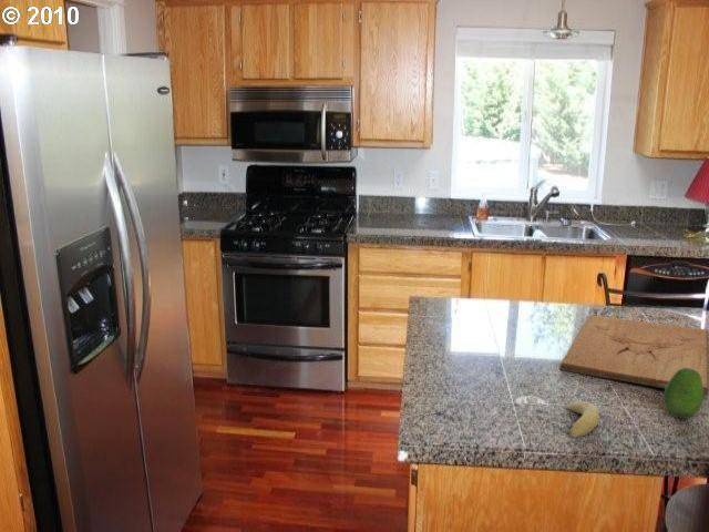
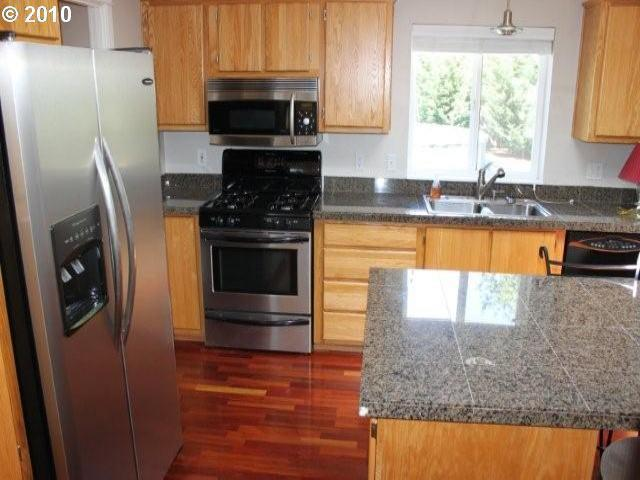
- cutting board (638, 348)
- fruit (684, 392)
- fruit (579, 413)
